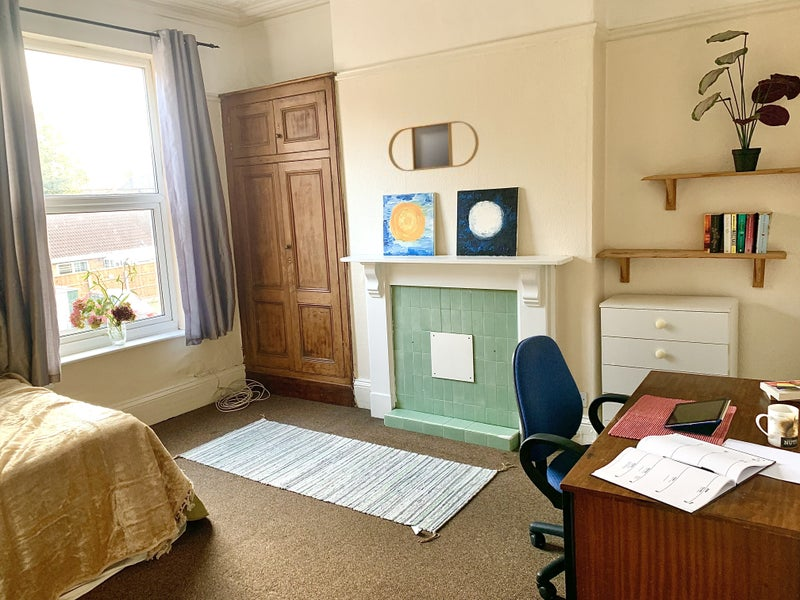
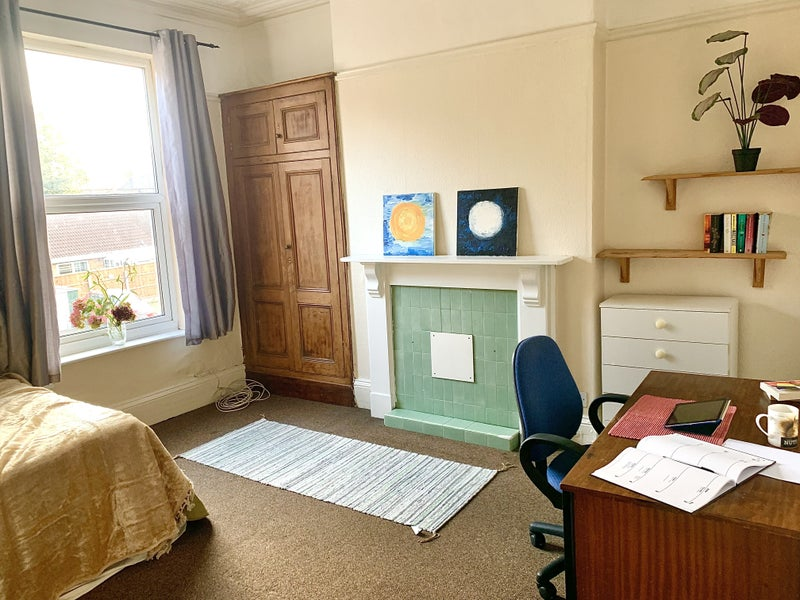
- home mirror (431, 146)
